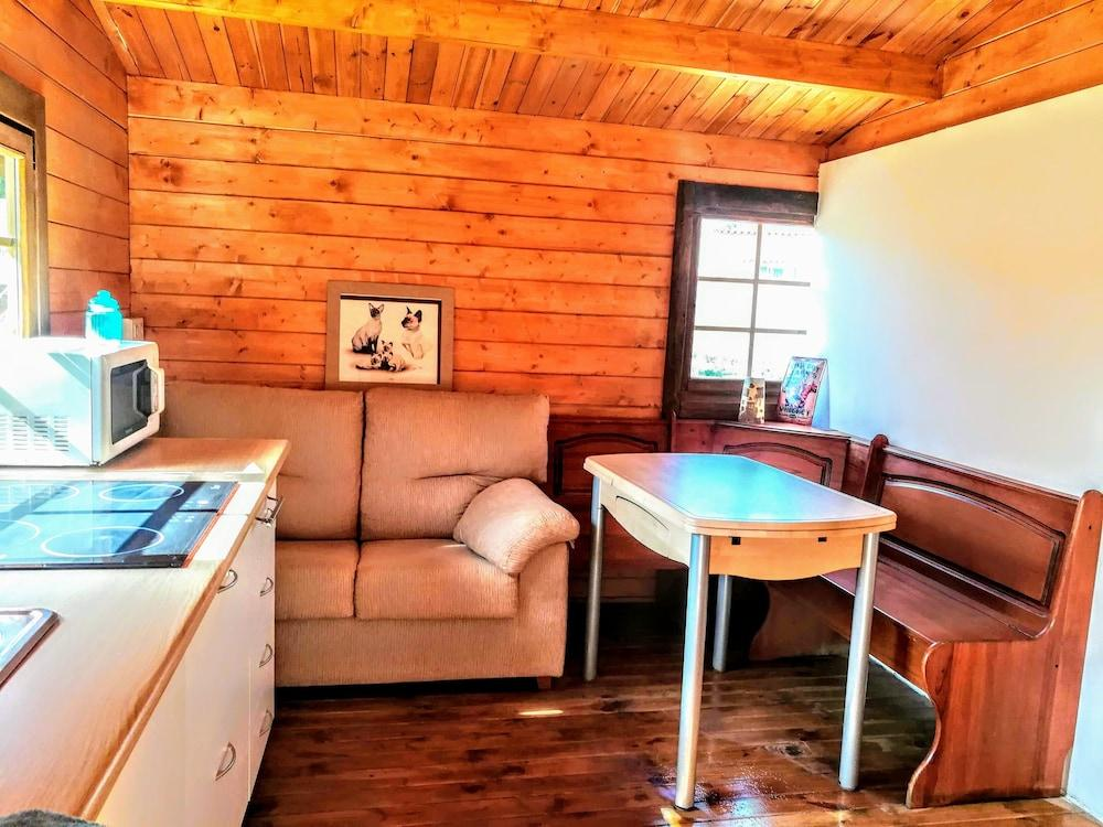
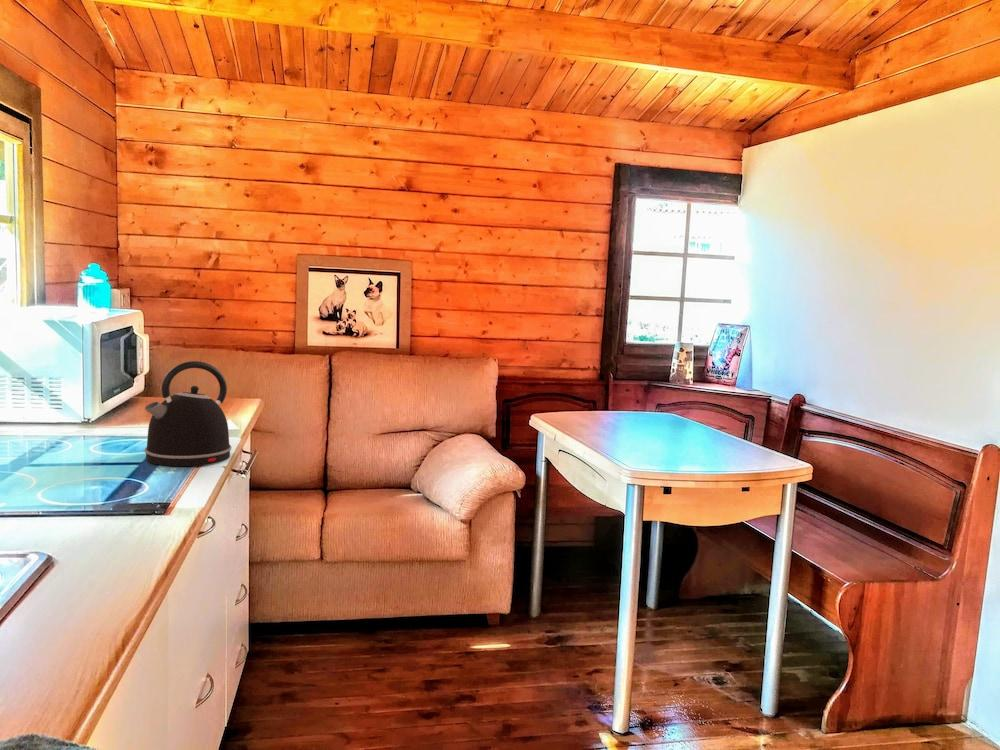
+ kettle (189, 409)
